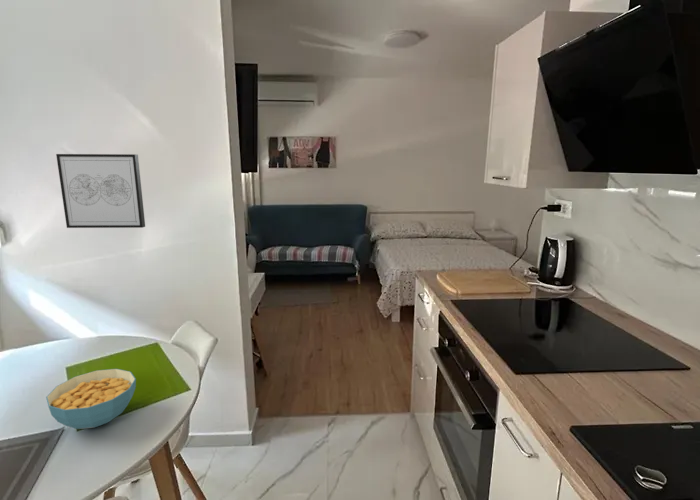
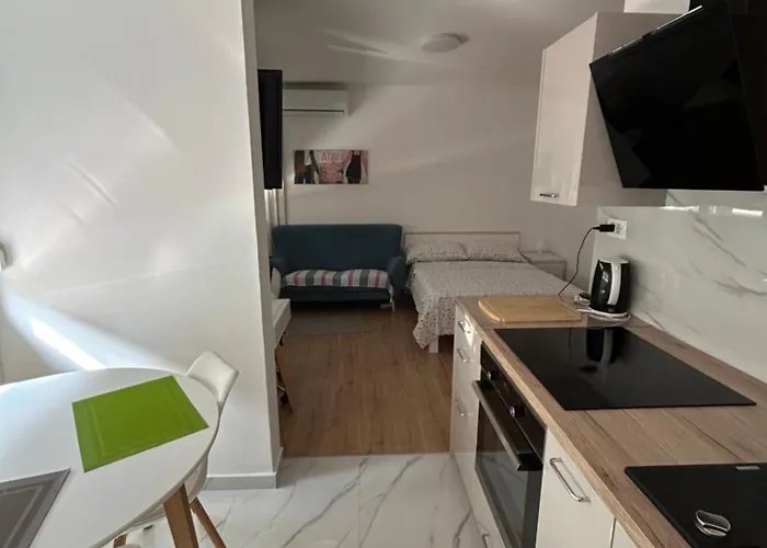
- wall art (102, 191)
- cereal bowl (95, 404)
